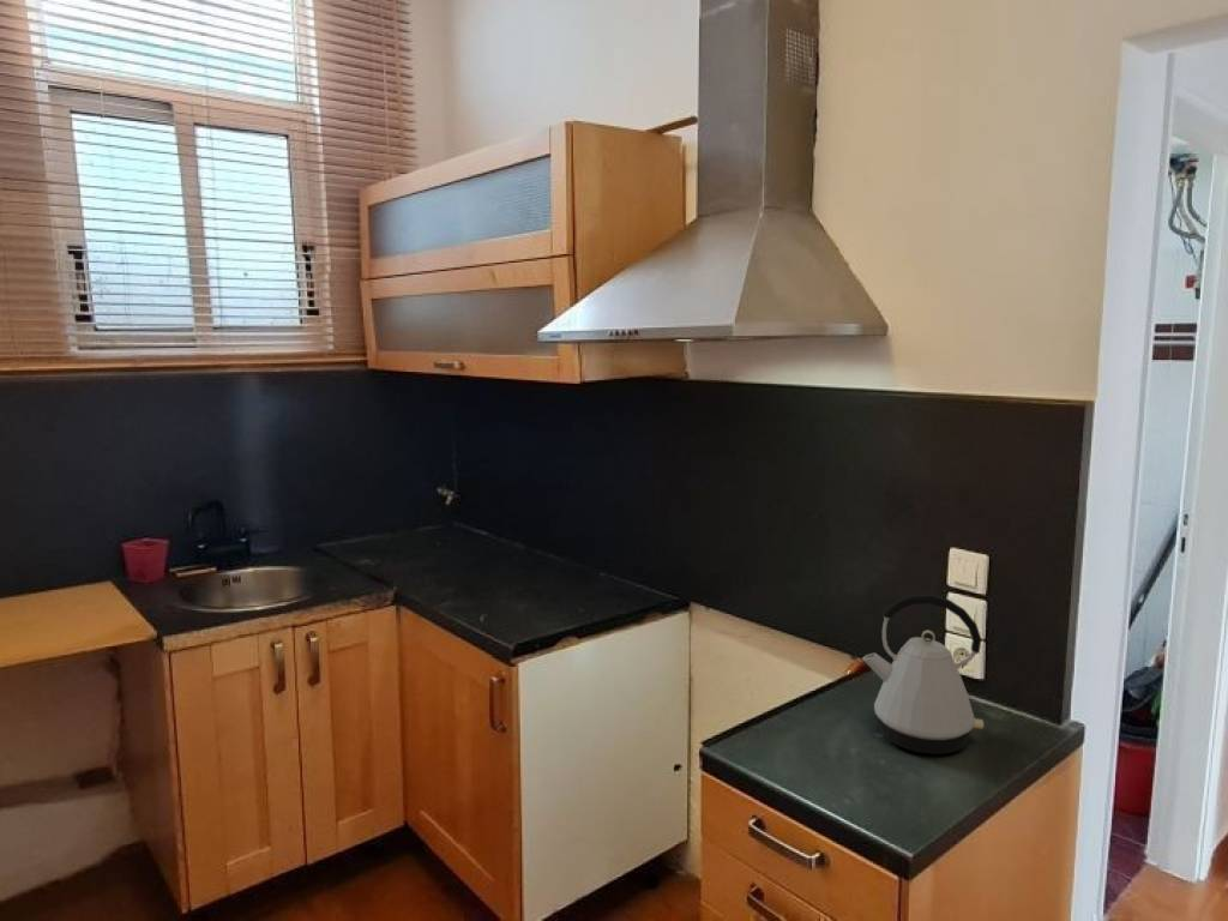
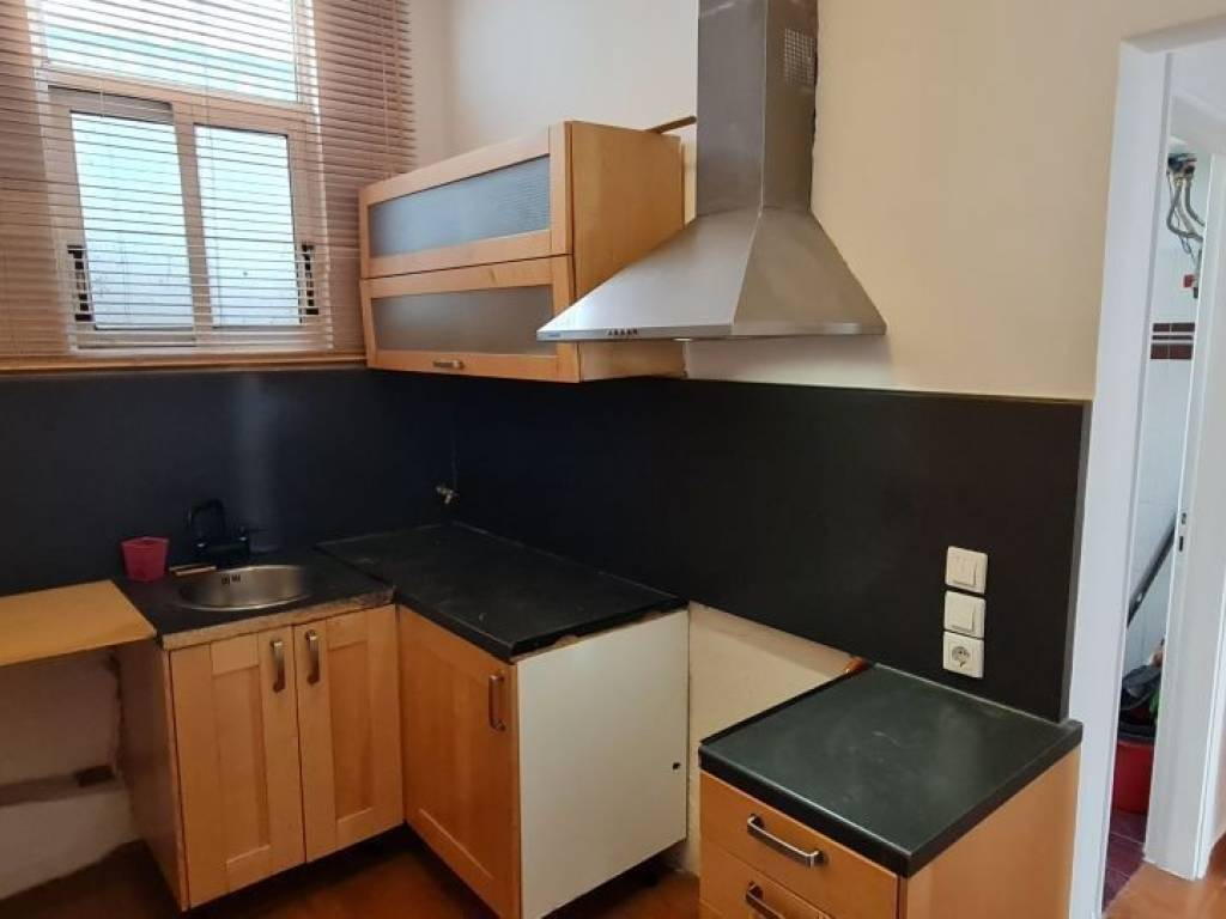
- kettle (922, 666)
